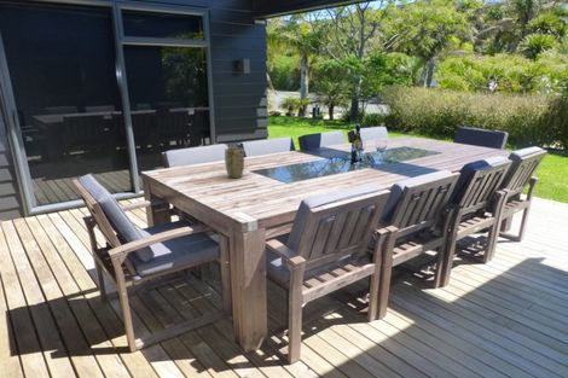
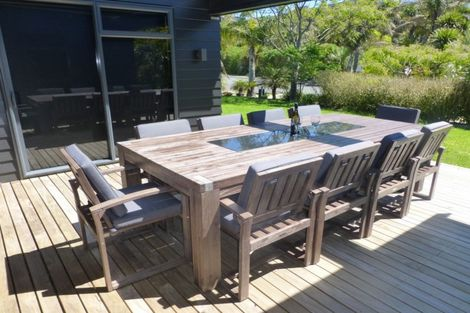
- plant pot (234, 163)
